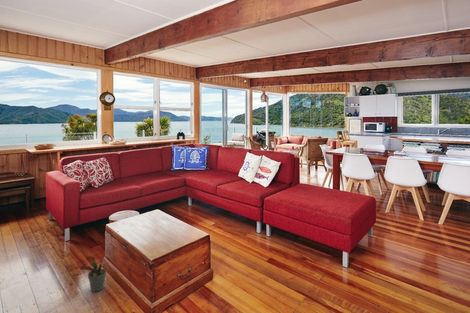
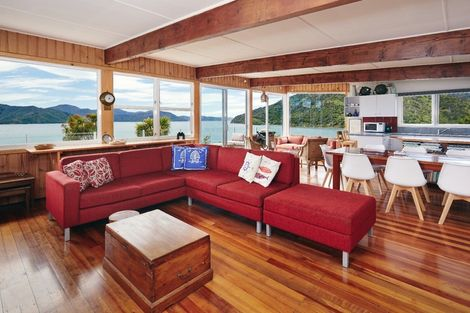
- potted plant (93, 273)
